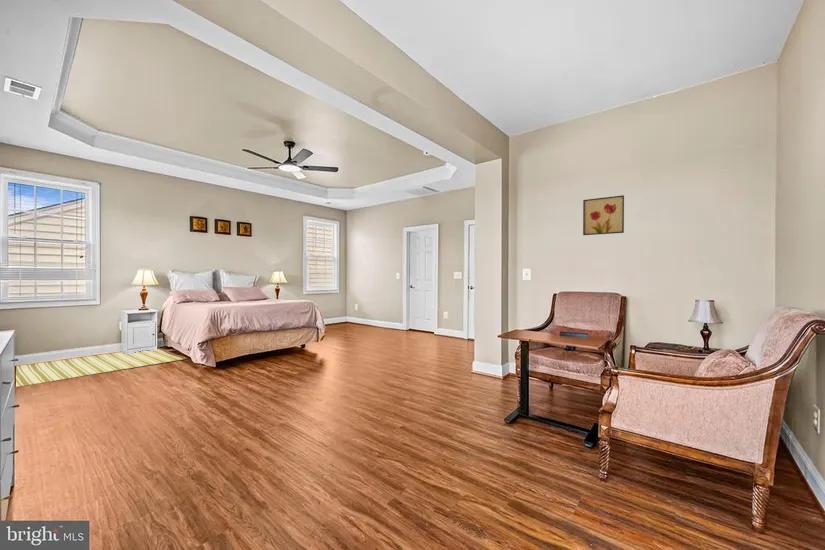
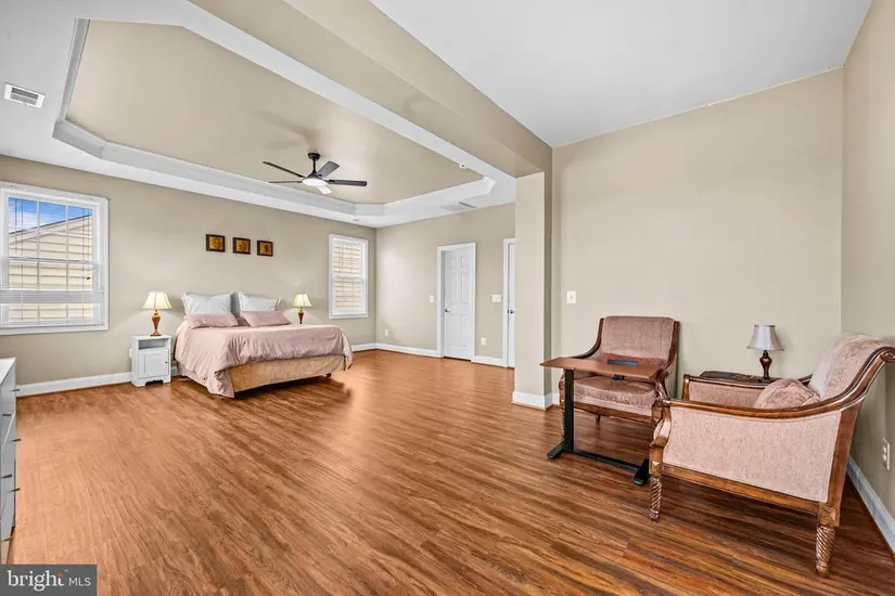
- wall art (603, 216)
- rug (82, 365)
